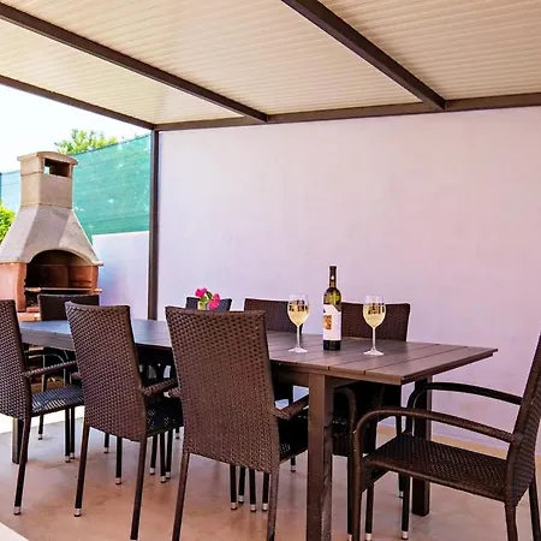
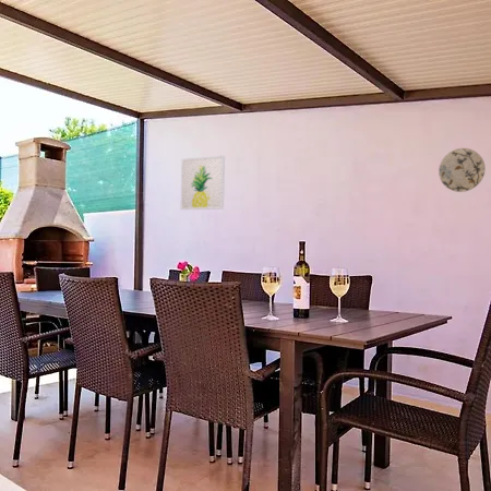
+ wall art (202, 183)
+ decorative plate (460, 169)
